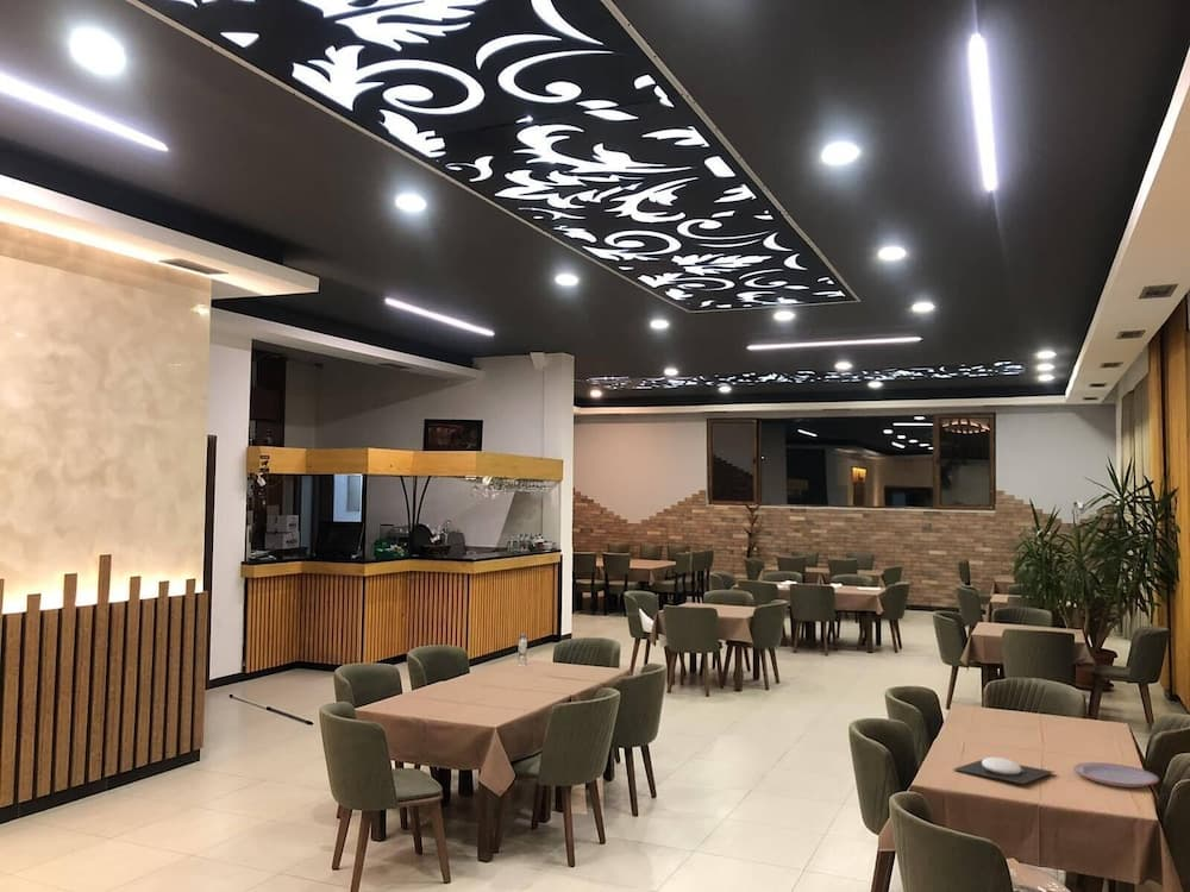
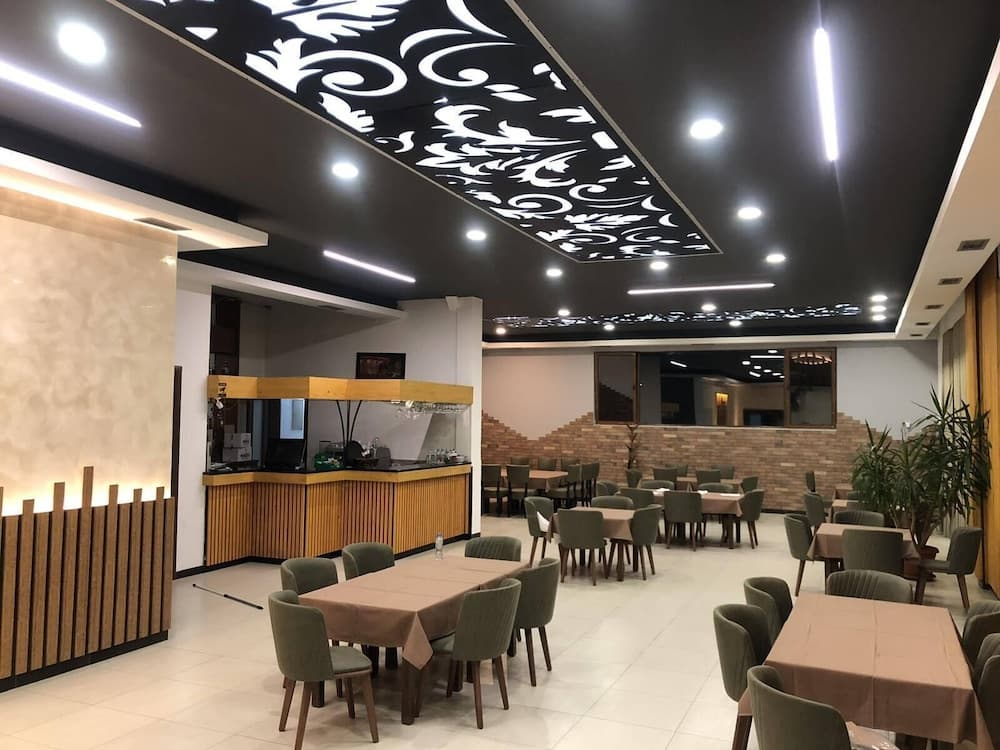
- plate (1003, 766)
- plate (1115, 775)
